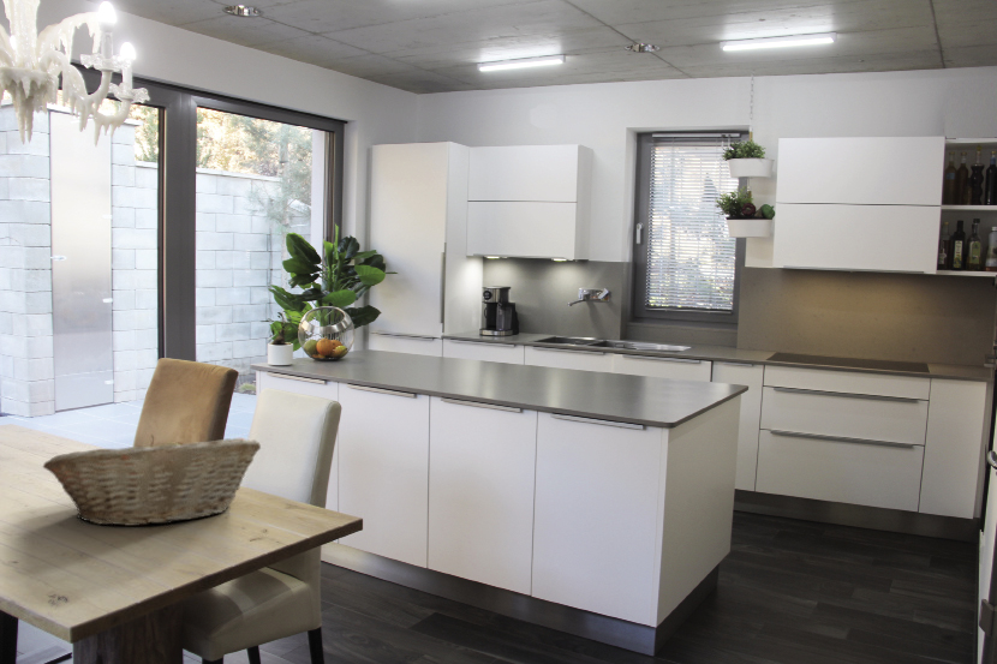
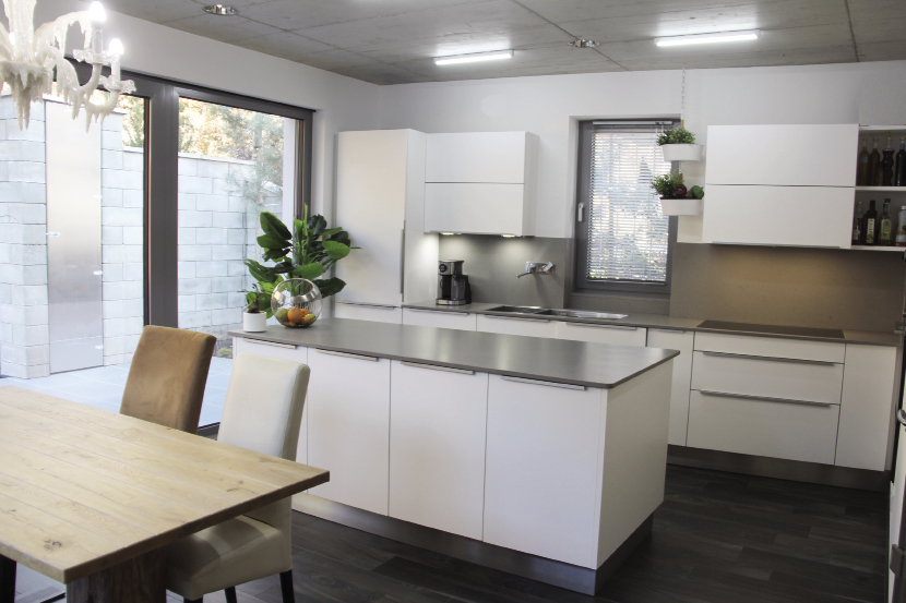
- fruit basket (157, 471)
